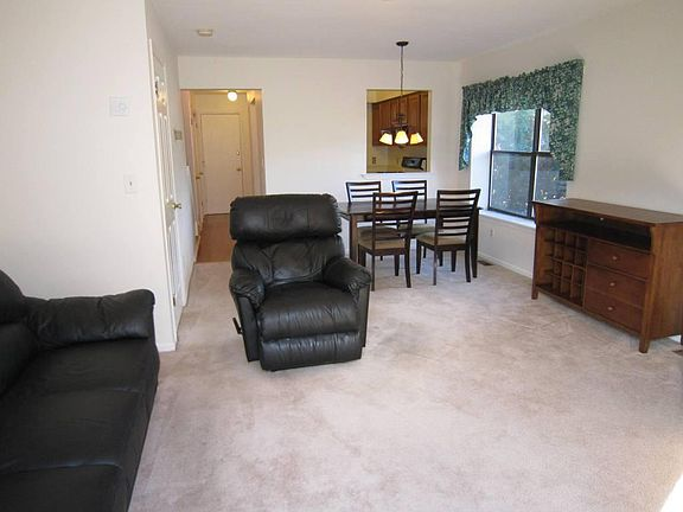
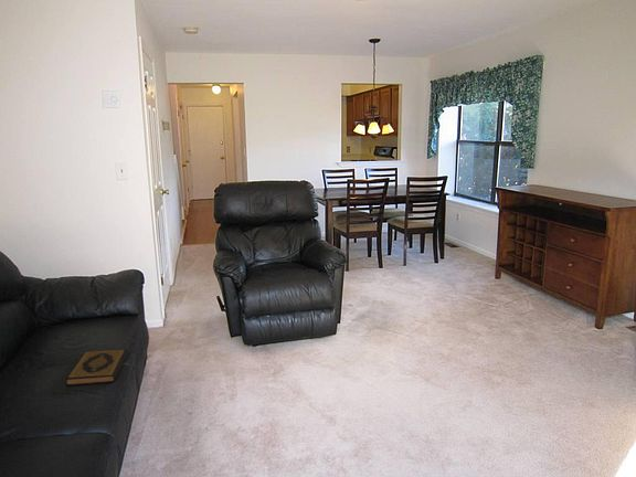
+ hardback book (98, 365)
